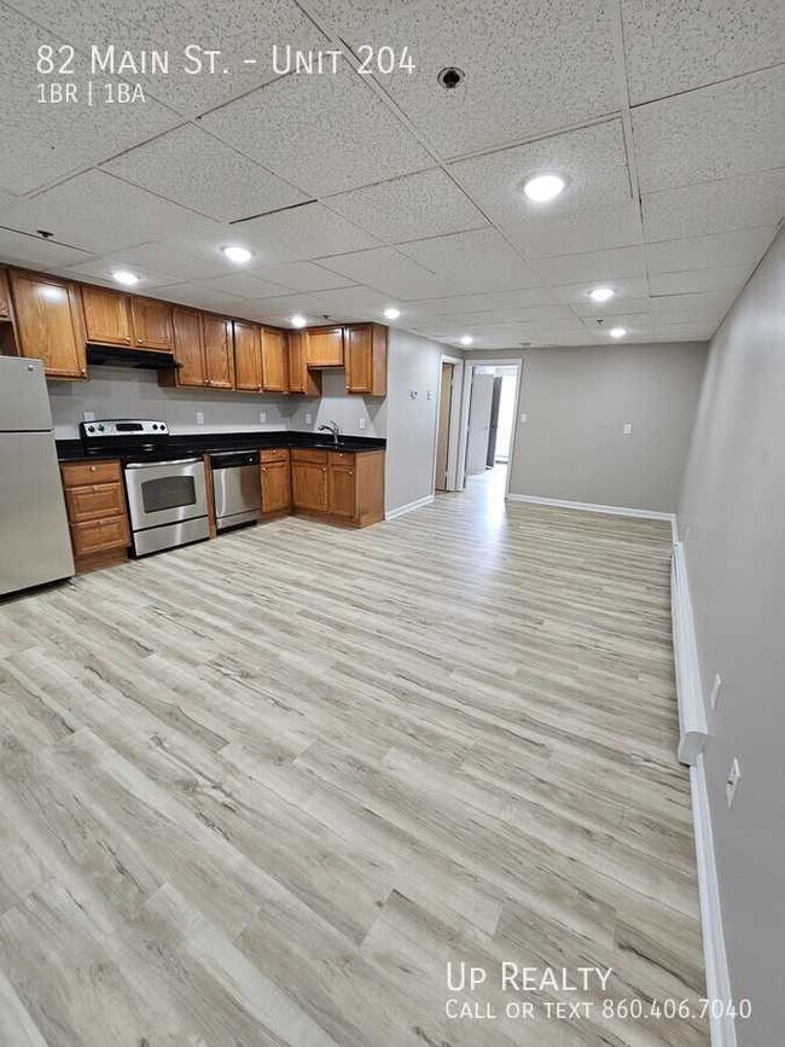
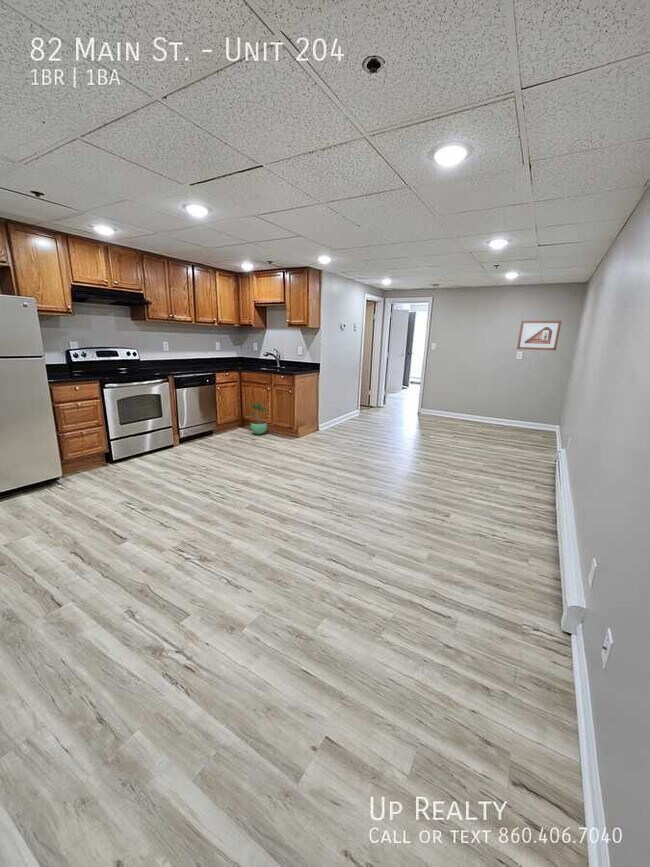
+ picture frame (538, 335)
+ potted plant (259, 418)
